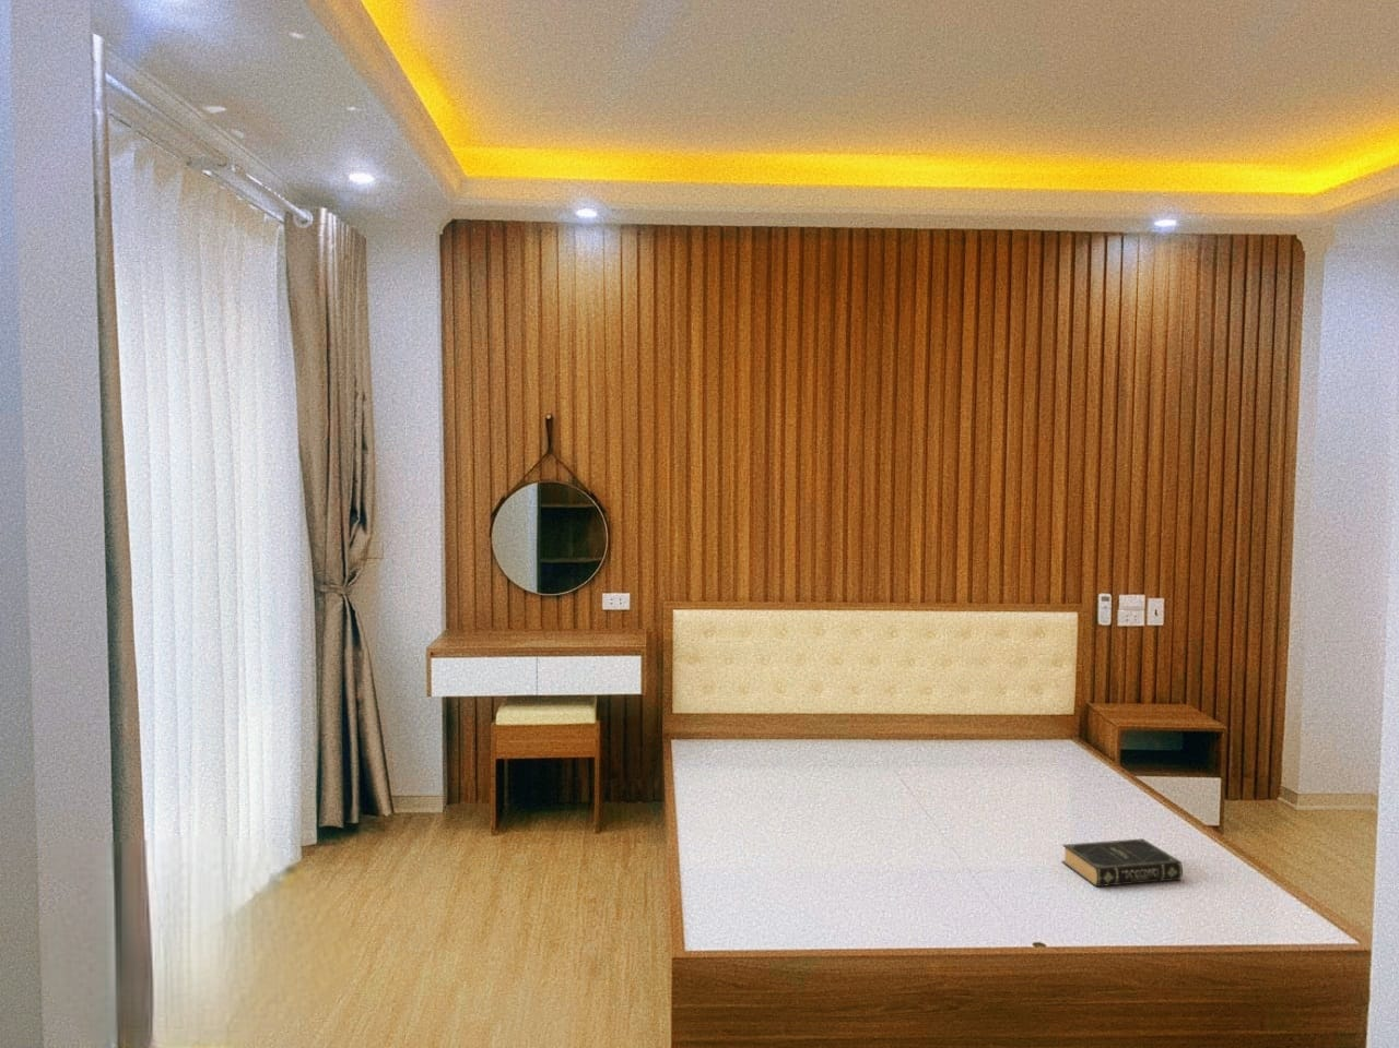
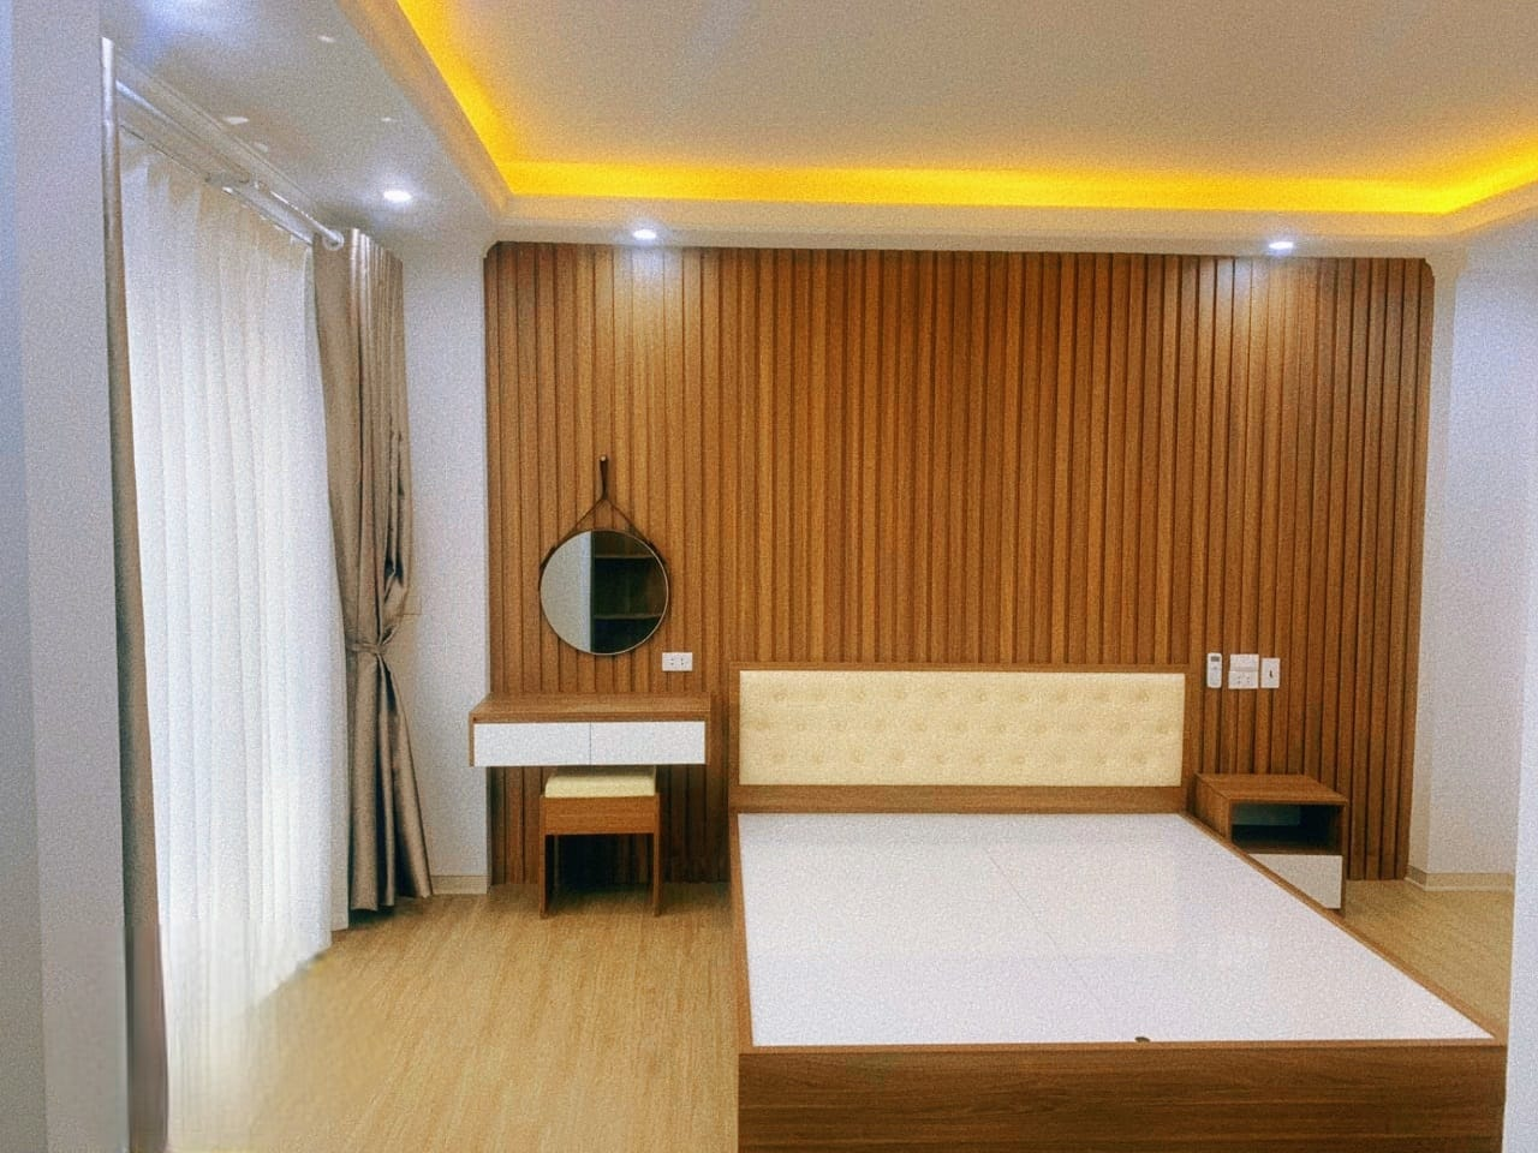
- book (1120, 861)
